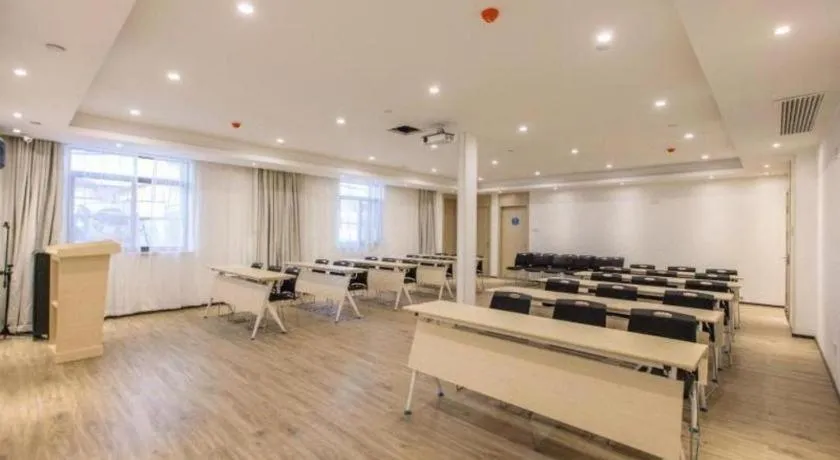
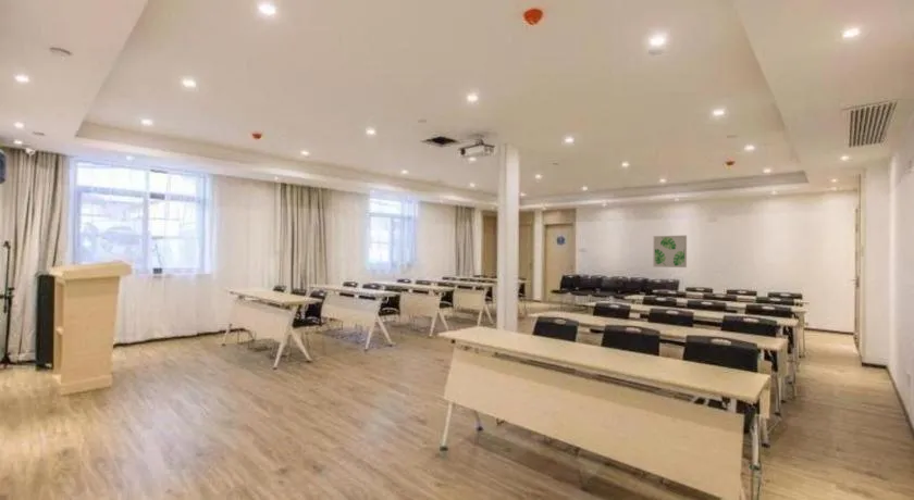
+ wall art (669, 251)
